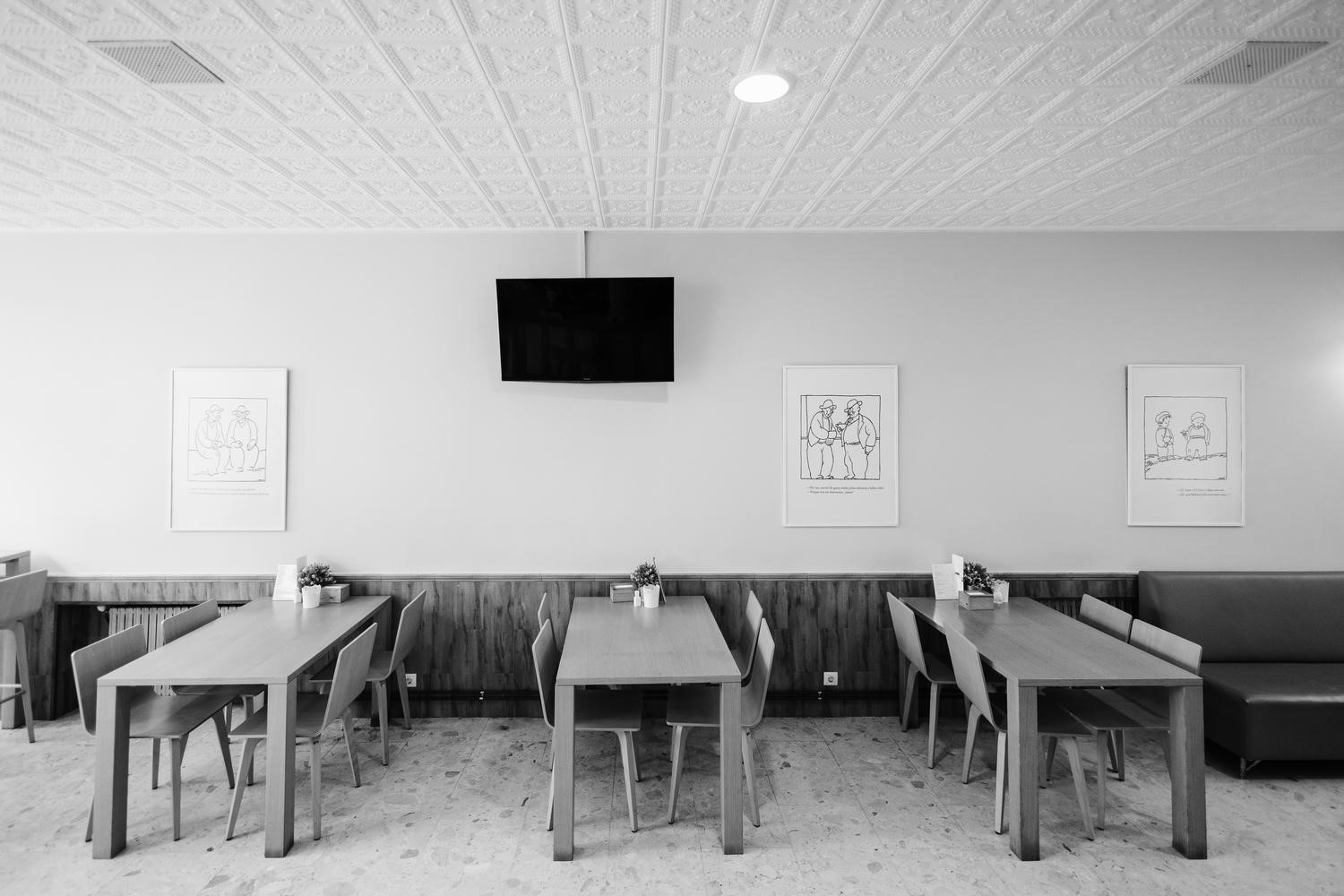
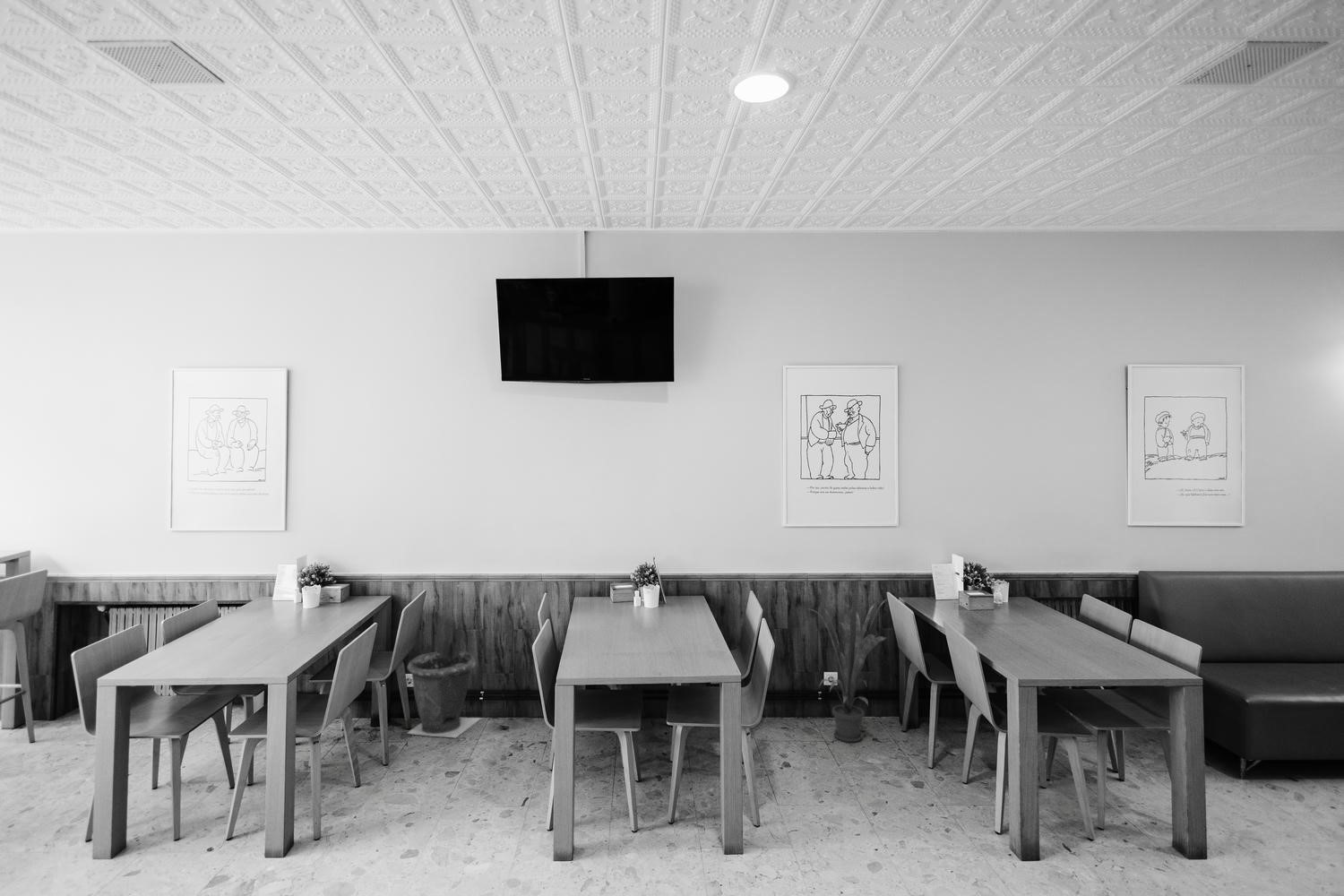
+ house plant (843, 661)
+ waste bin (442, 691)
